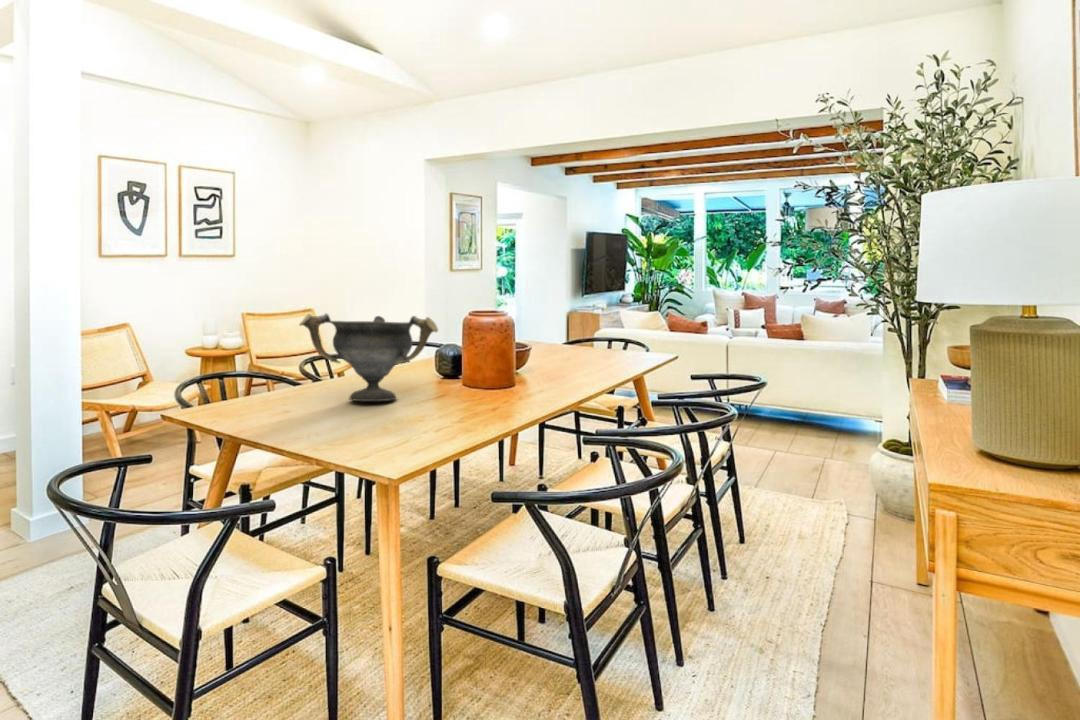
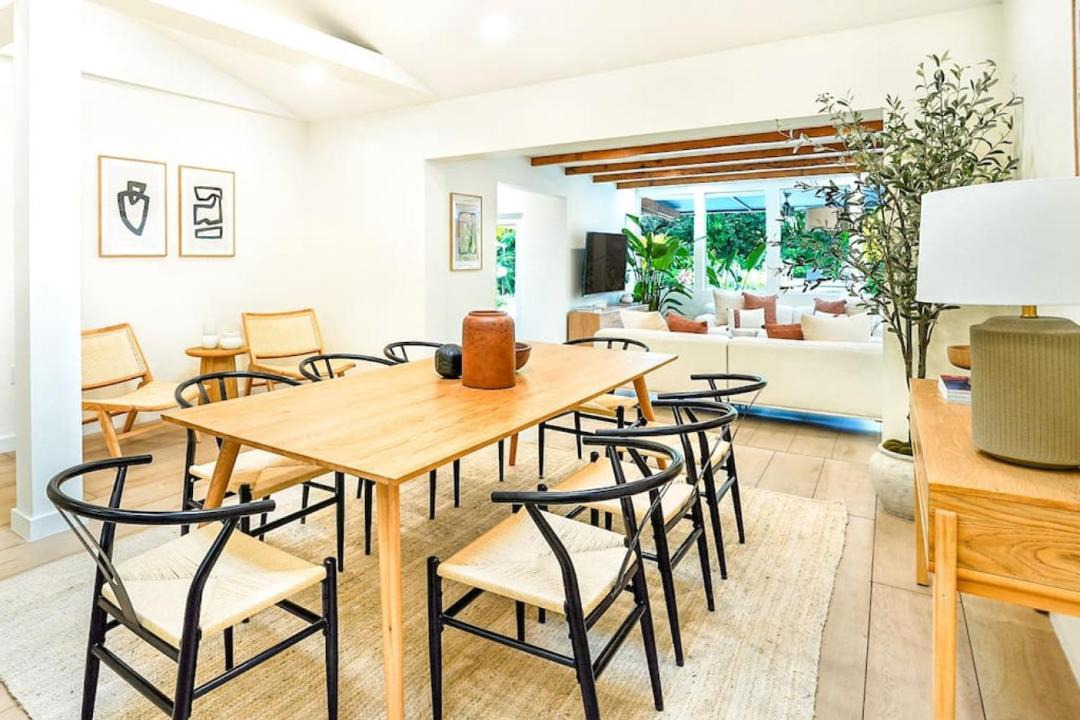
- decorative bowl (381, 355)
